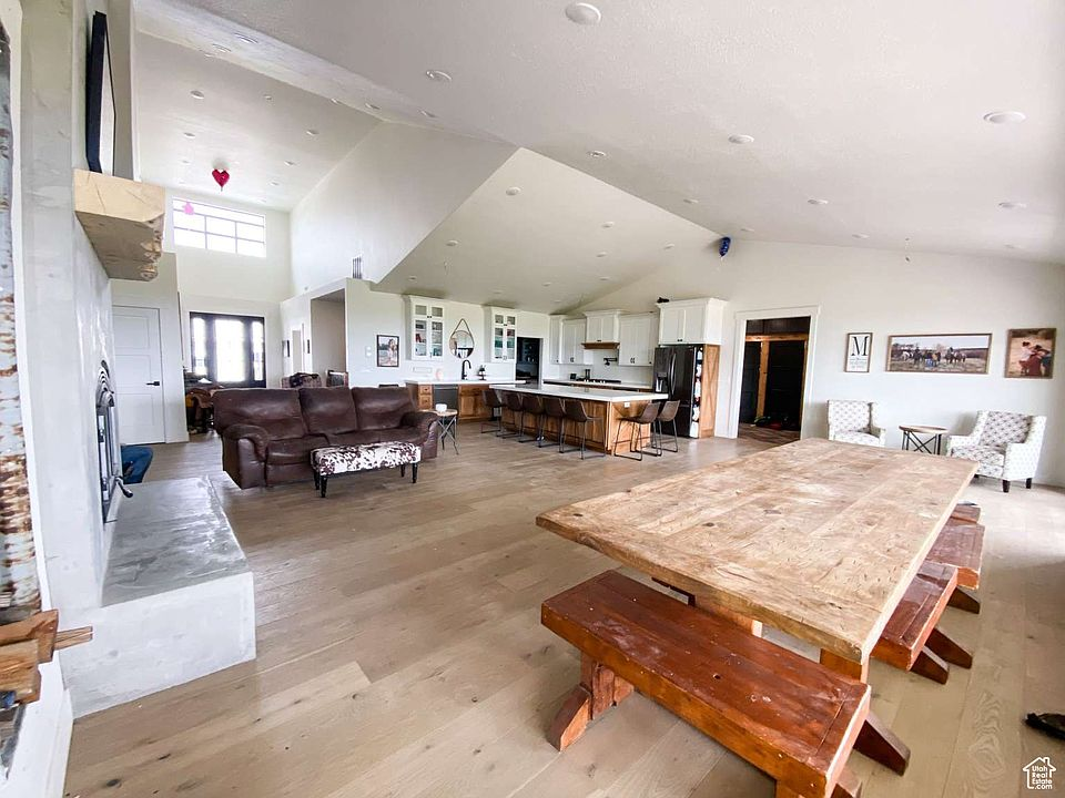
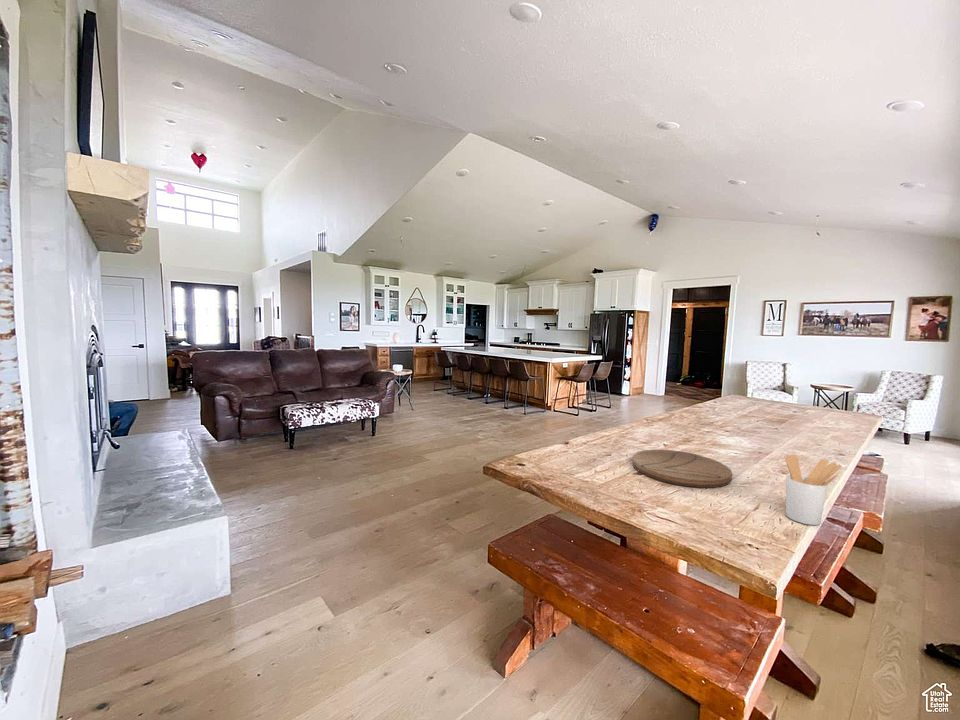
+ cutting board (679, 466)
+ utensil holder (812, 488)
